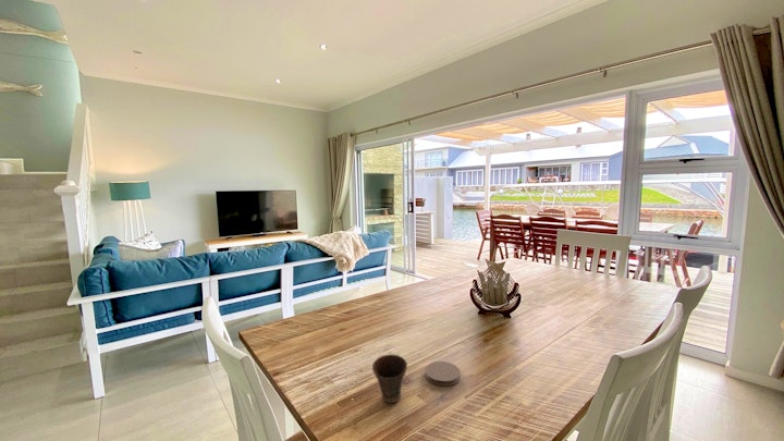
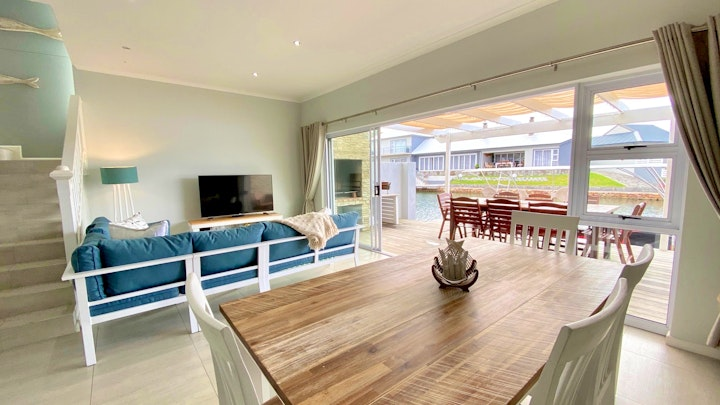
- cup (390, 381)
- coaster (442, 372)
